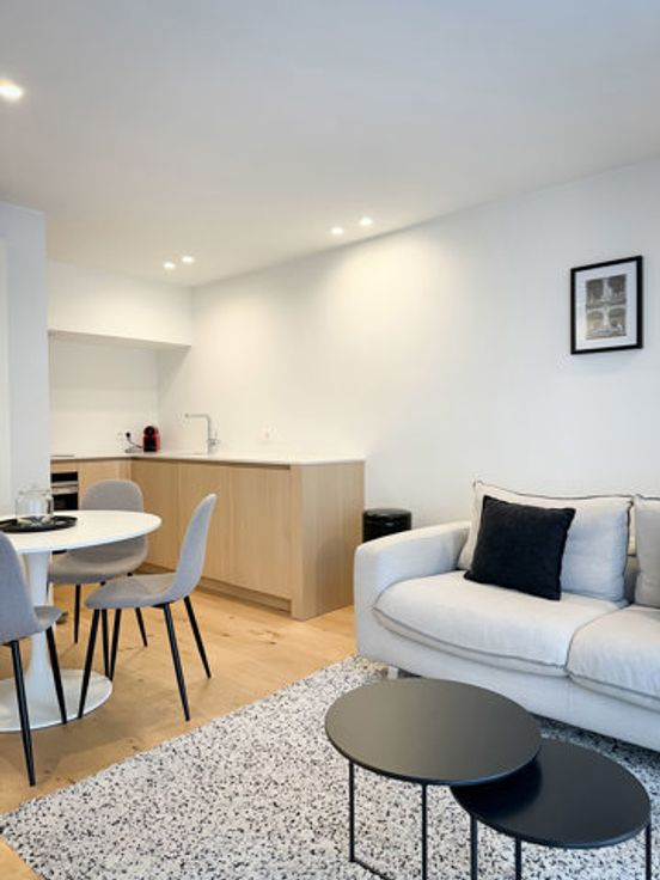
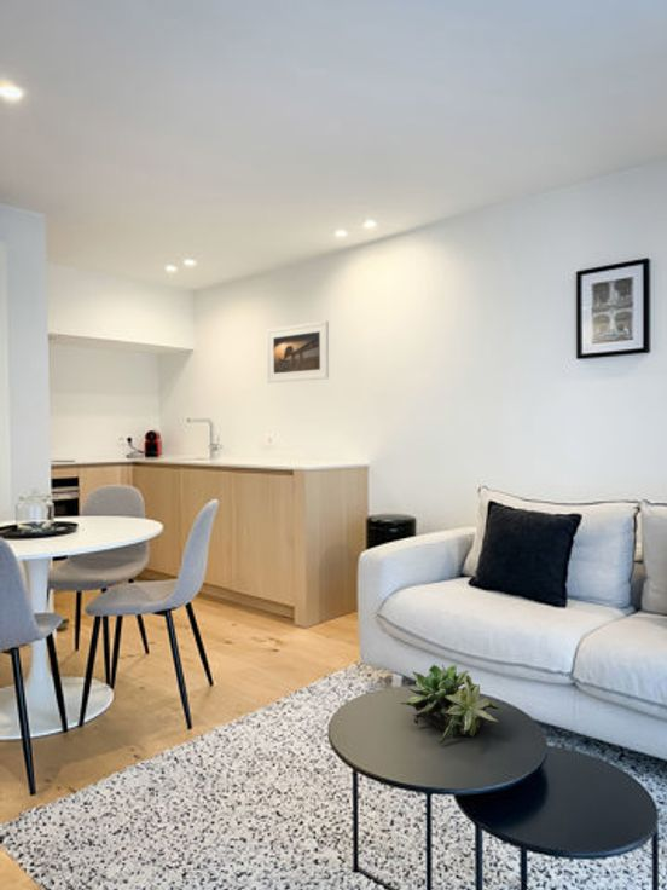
+ succulent plant (451, 695)
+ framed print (296, 353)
